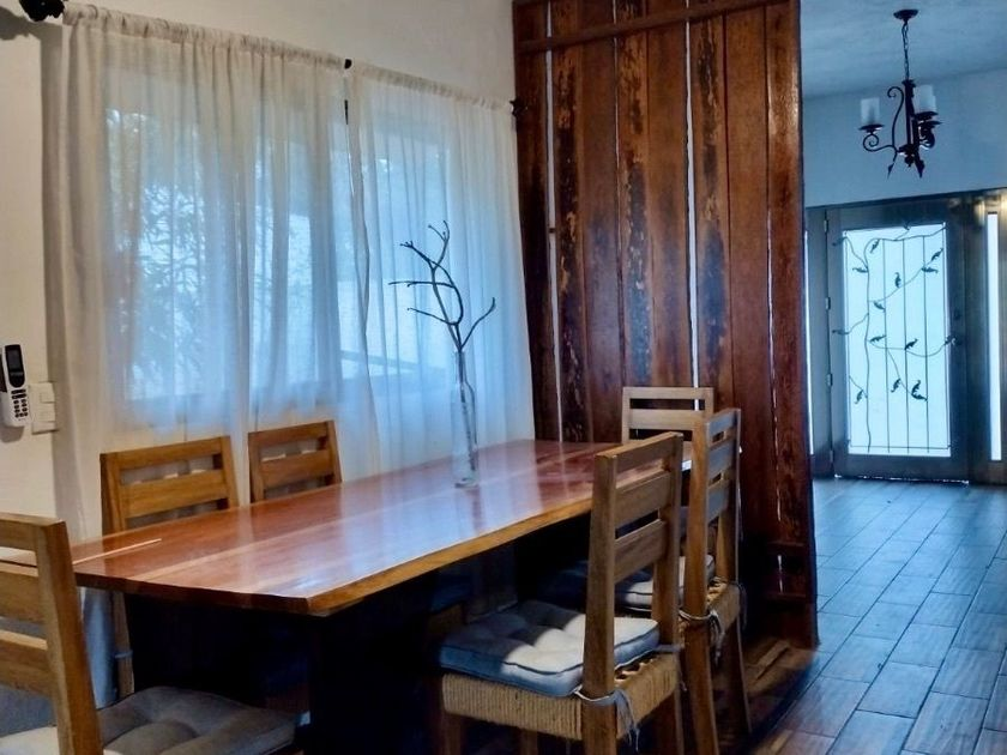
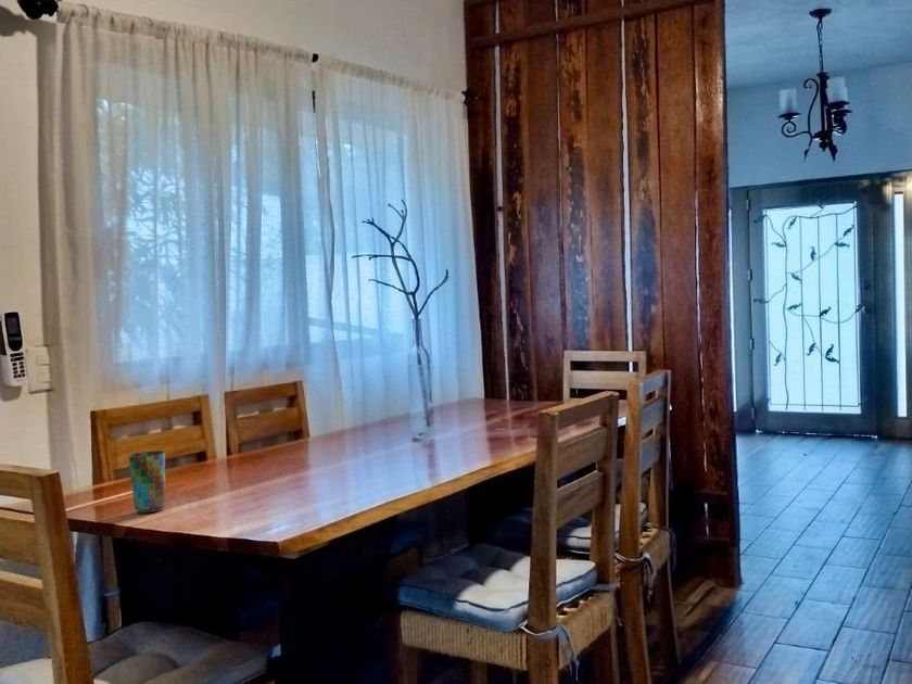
+ cup (148, 482)
